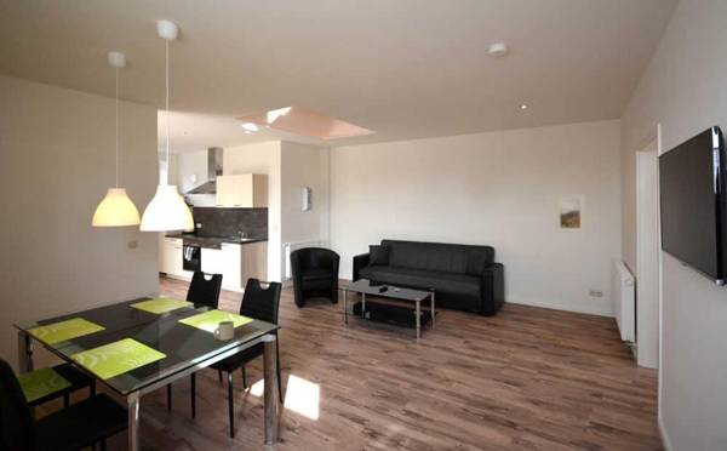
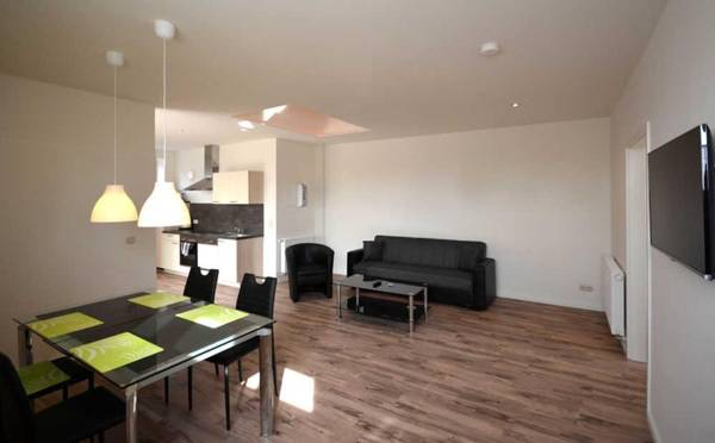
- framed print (569, 213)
- mug (223, 331)
